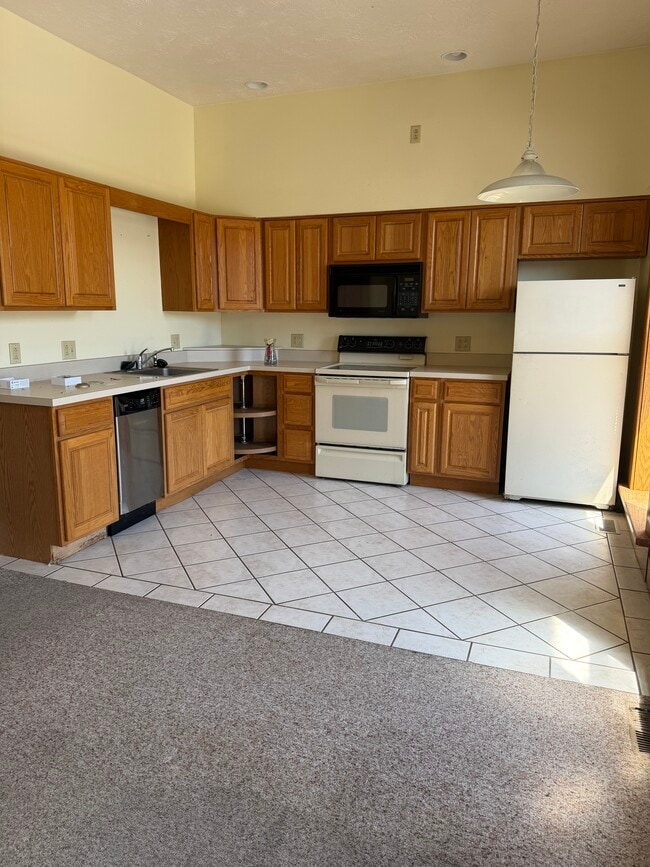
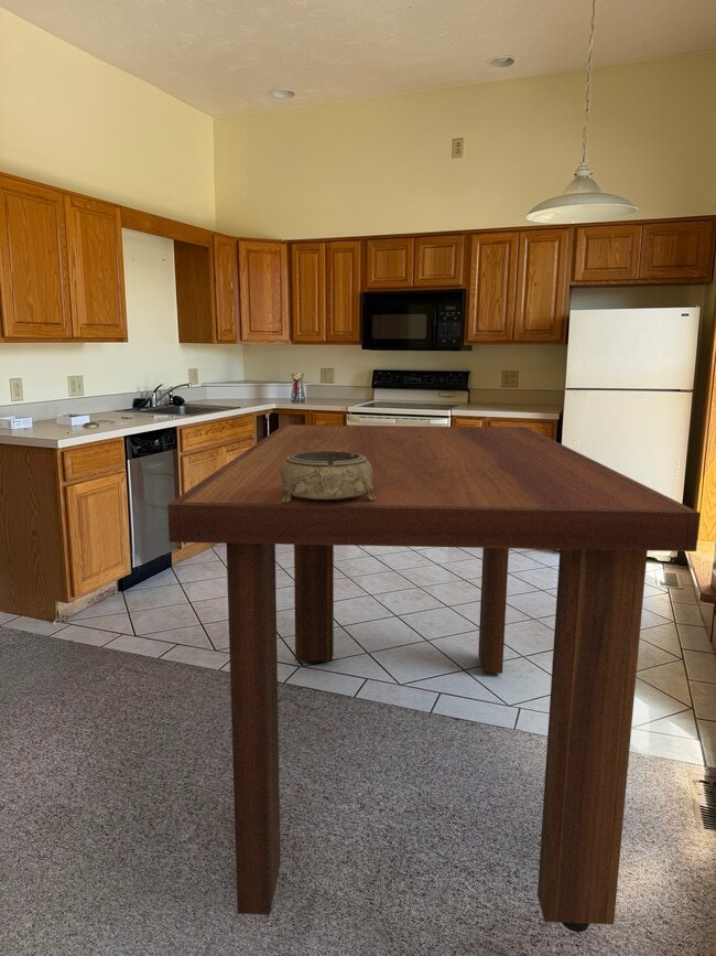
+ decorative bowl (324, 475)
+ dining table (409, 546)
